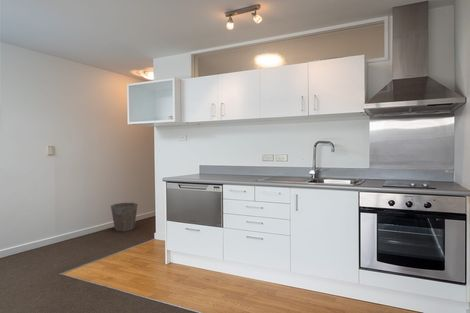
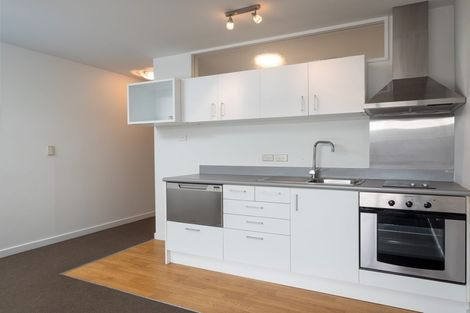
- waste bin (124, 216)
